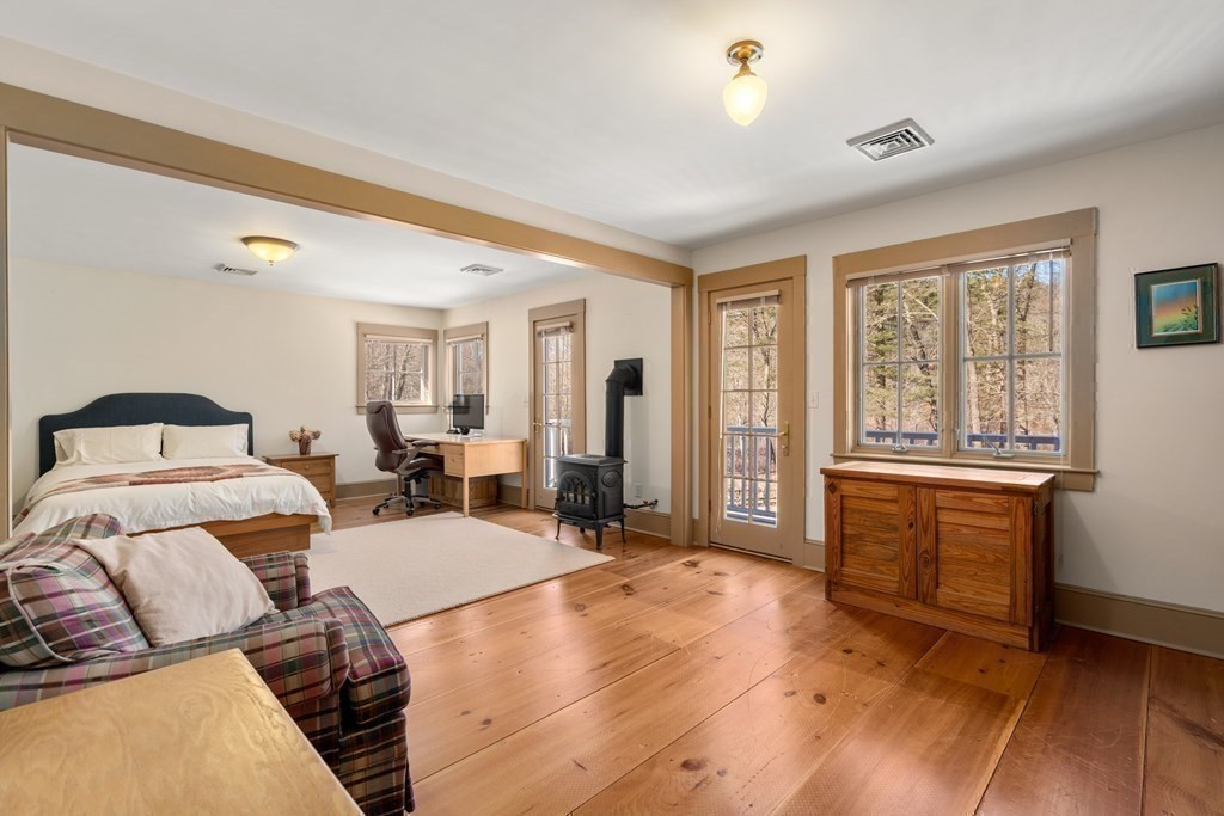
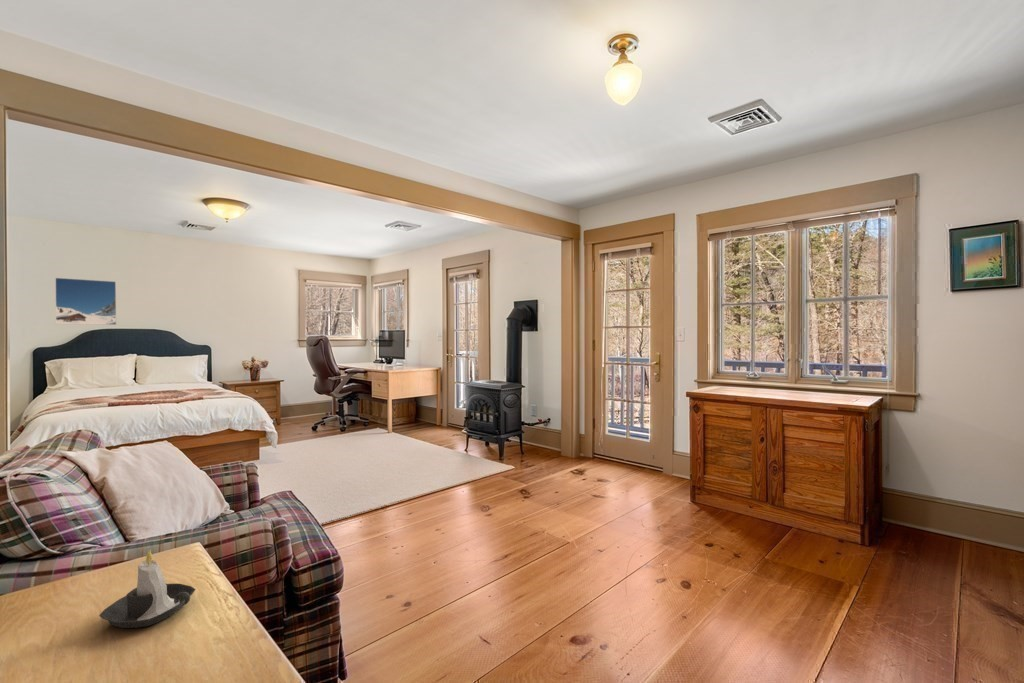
+ candle (154, 580)
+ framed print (86, 302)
